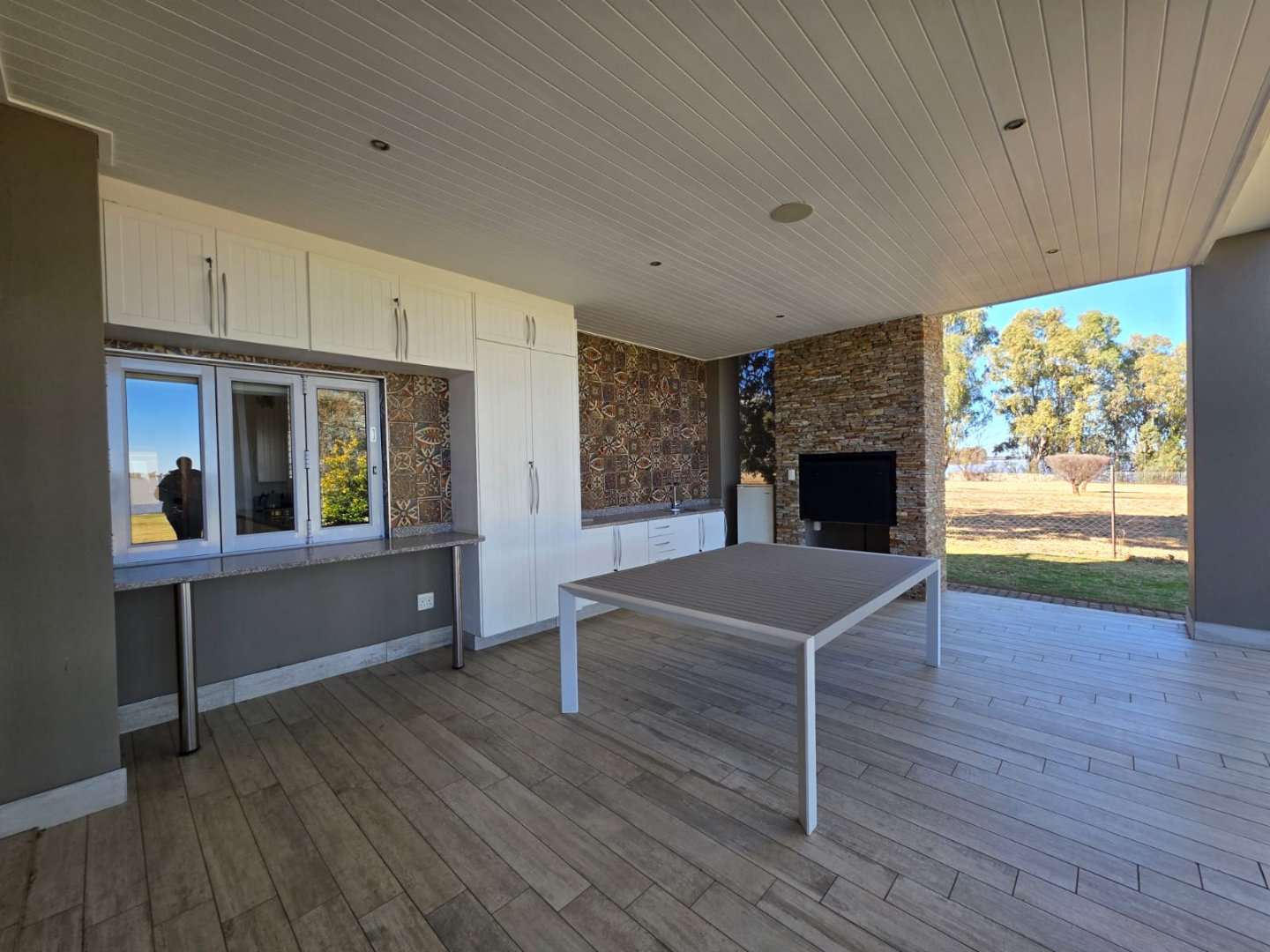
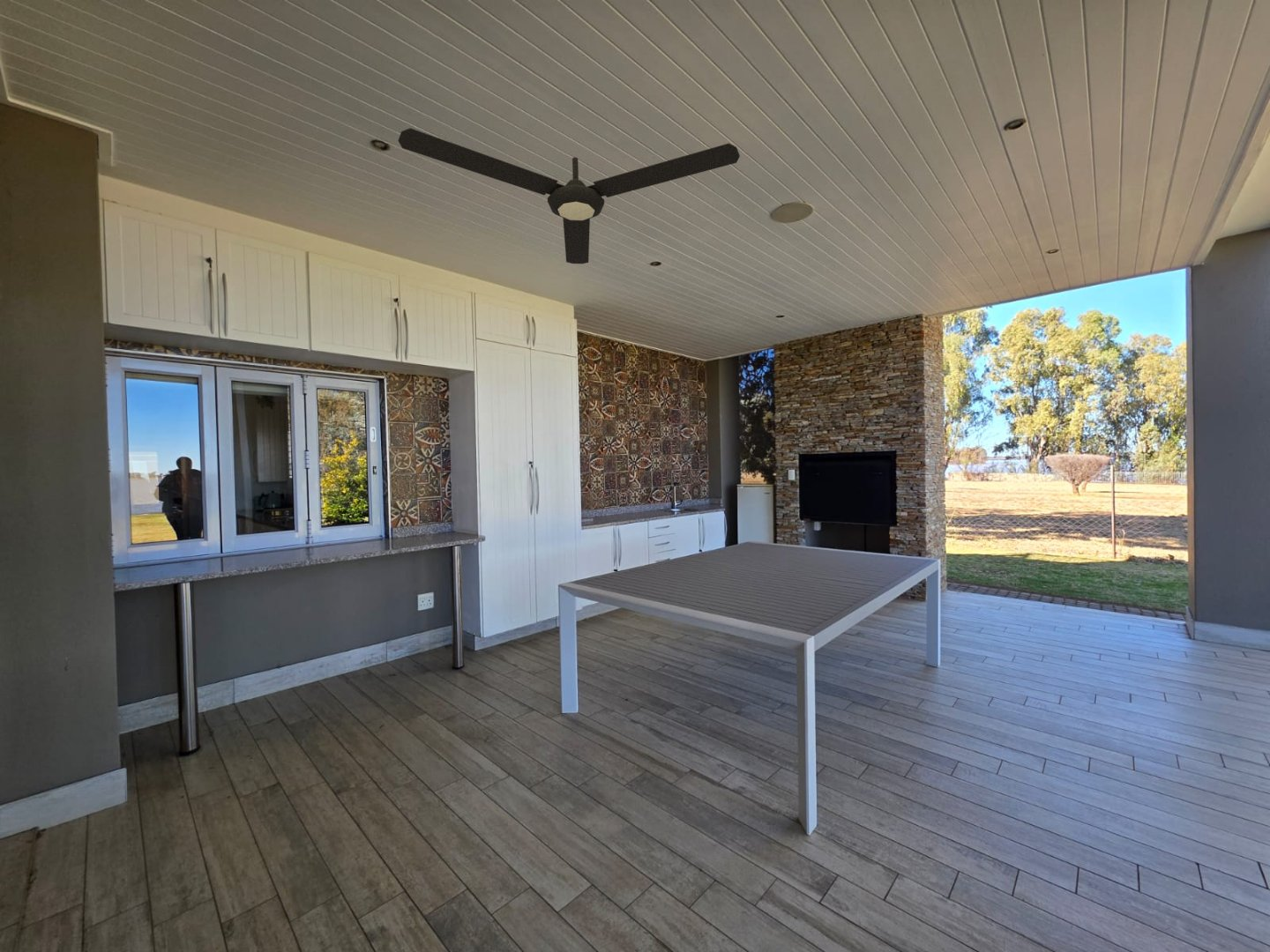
+ ceiling fan (576, 205)
